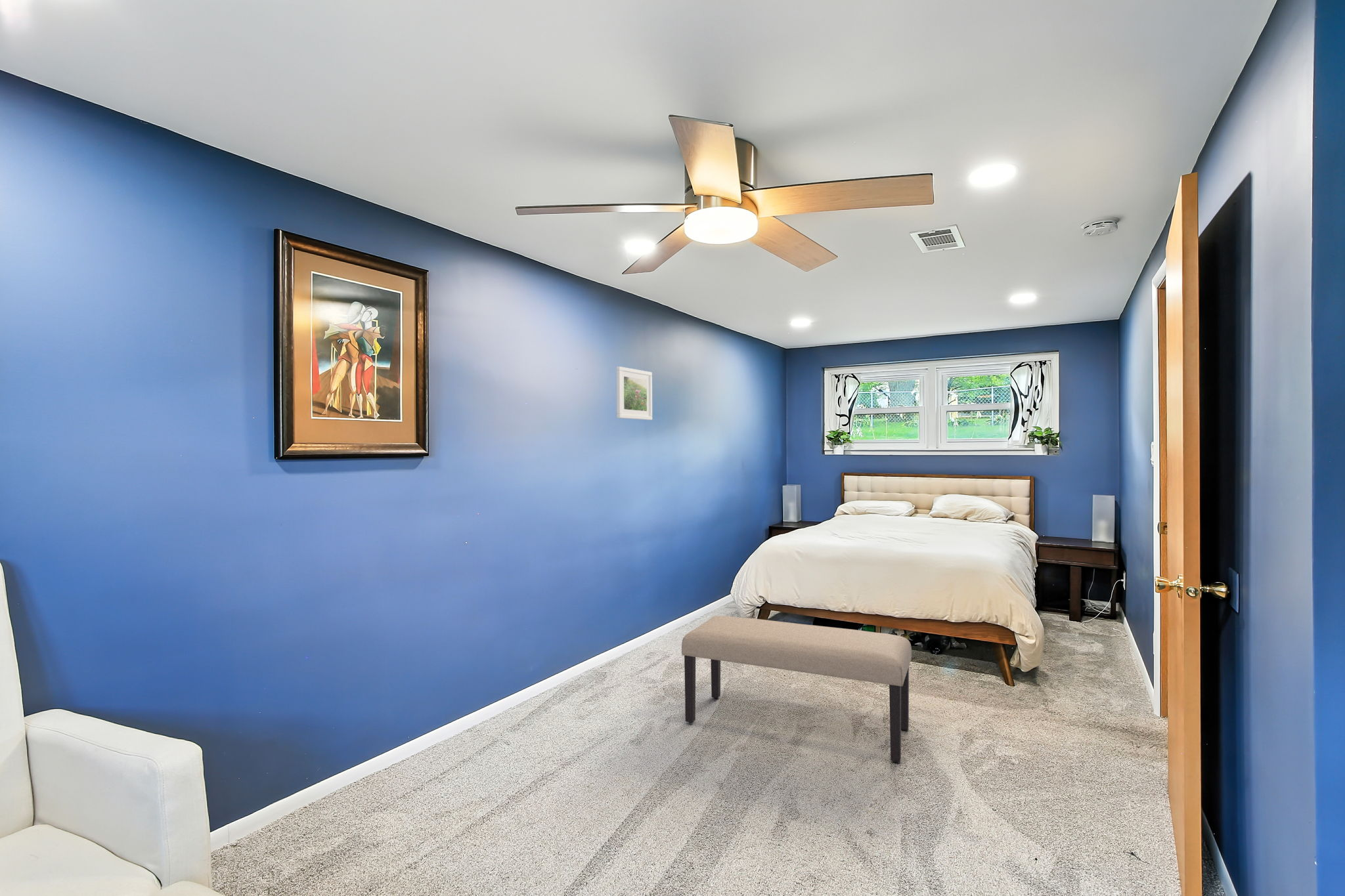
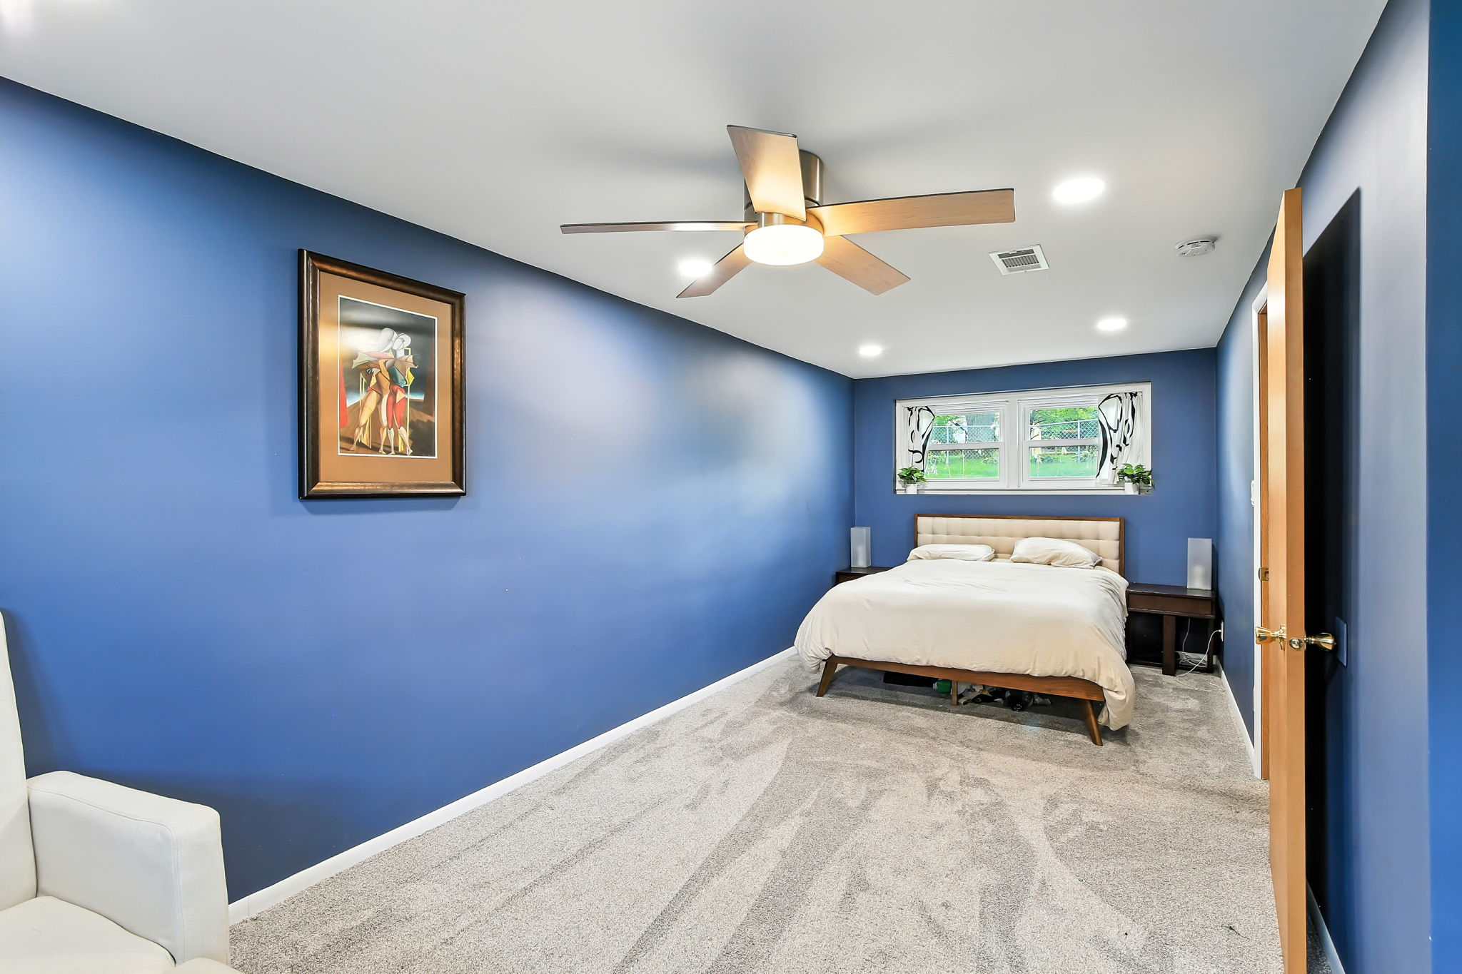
- bench (795, 671)
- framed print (634, 394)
